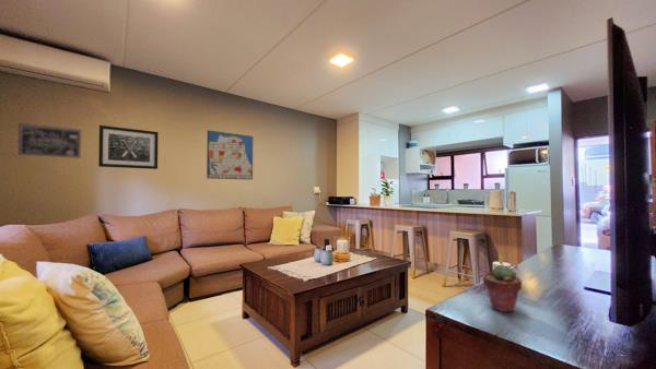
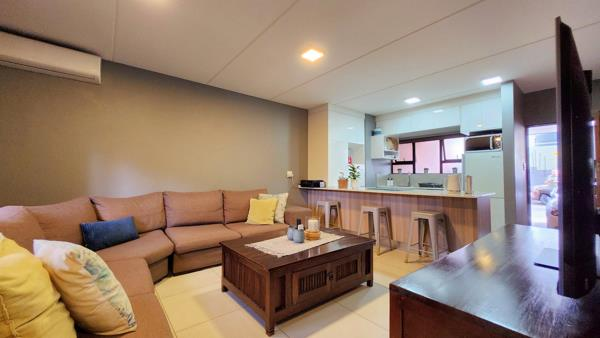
- potted succulent (502, 286)
- candle (504, 265)
- wall art (129, 147)
- wall art (231, 156)
- wall art (50, 141)
